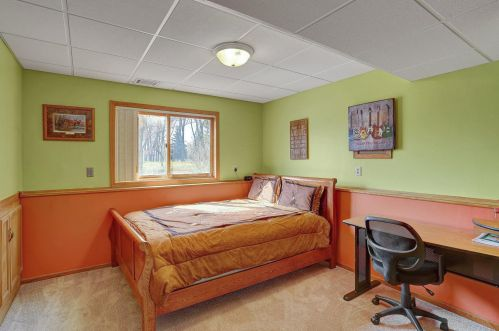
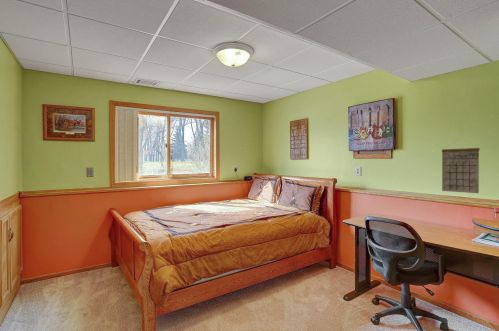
+ calendar (459, 165)
